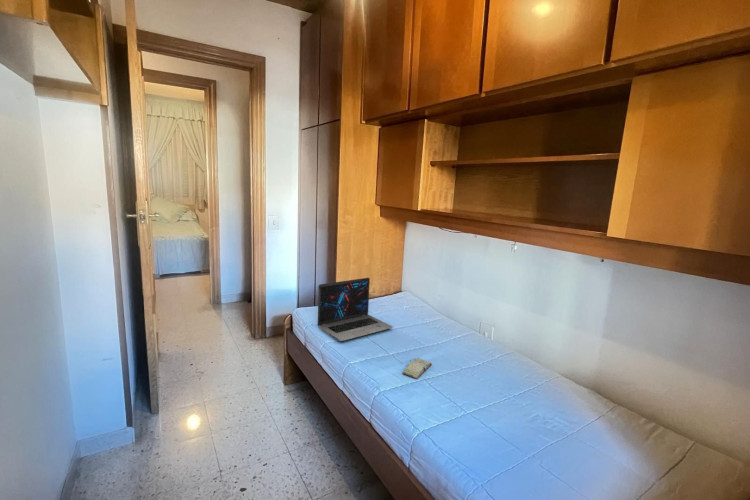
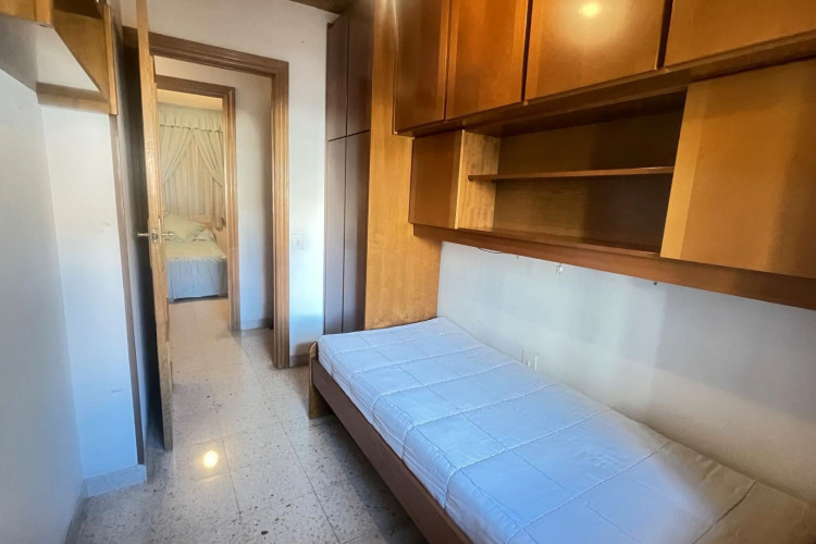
- book (417, 365)
- laptop (356, 307)
